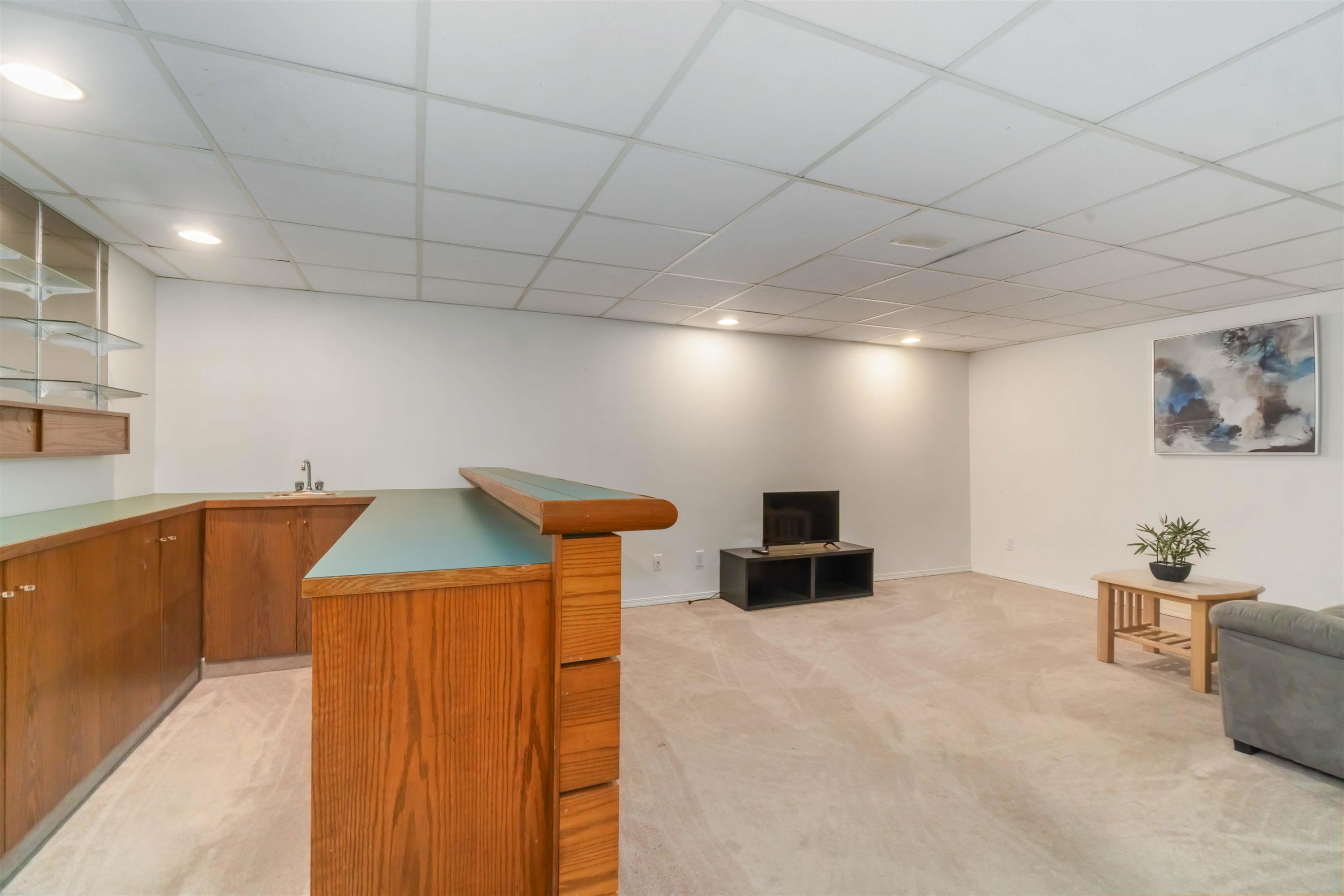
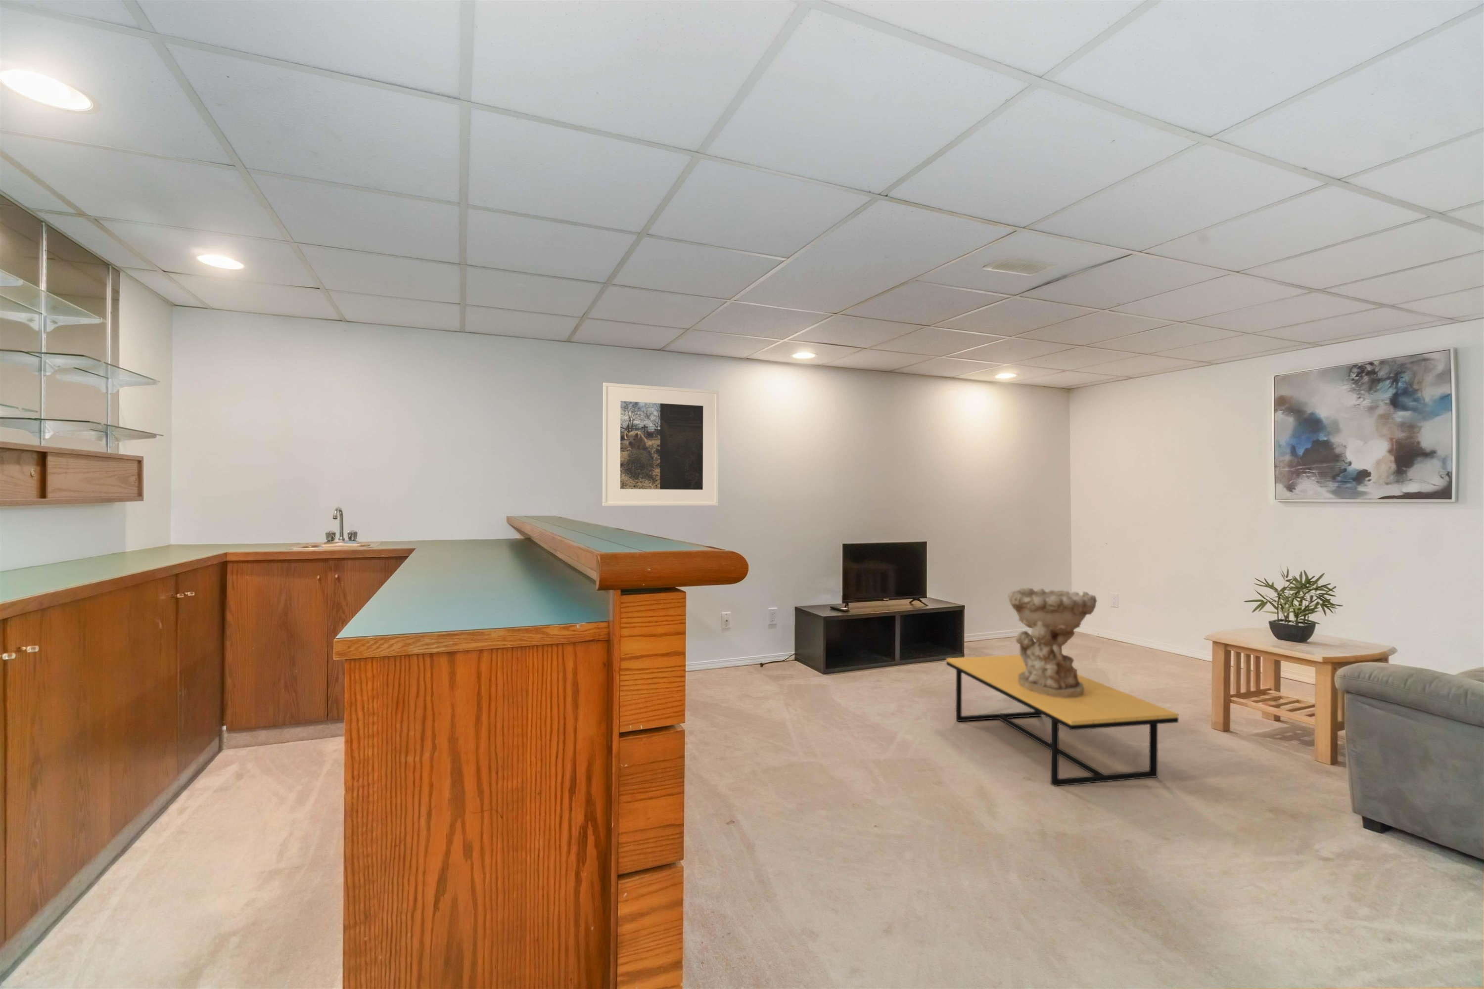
+ coffee table (1046, 713)
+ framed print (662, 446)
+ decorative bowl (1051, 638)
